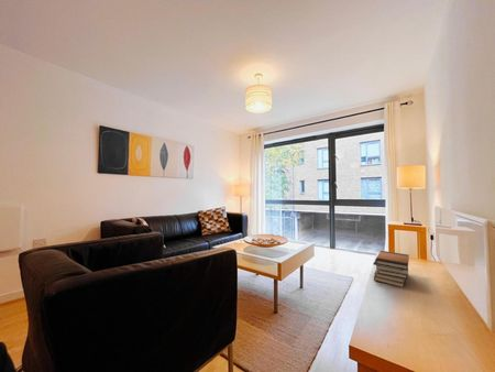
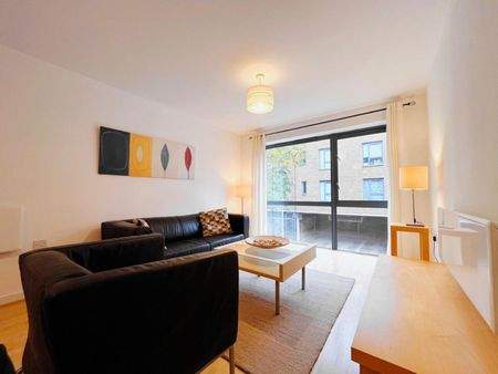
- book stack (392, 266)
